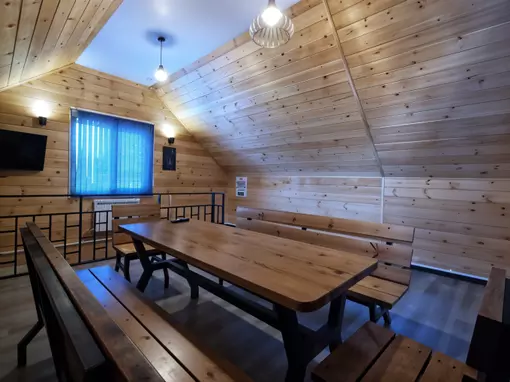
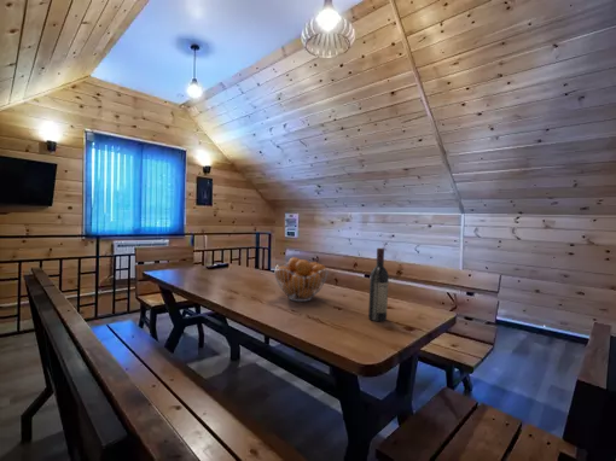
+ fruit basket (301, 278)
+ wine bottle (378, 282)
